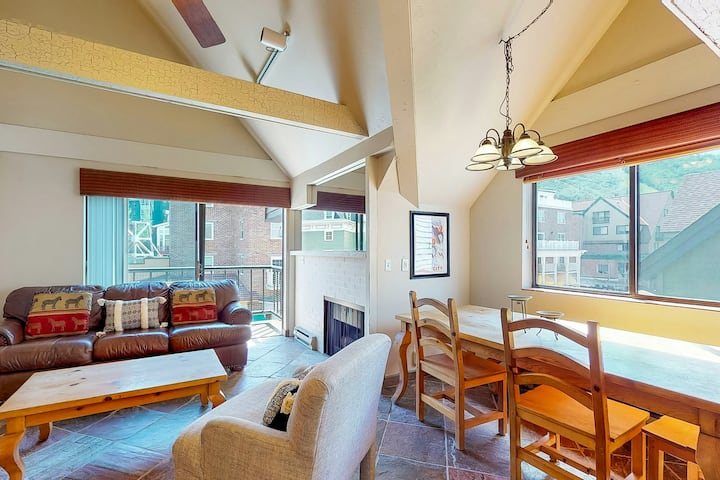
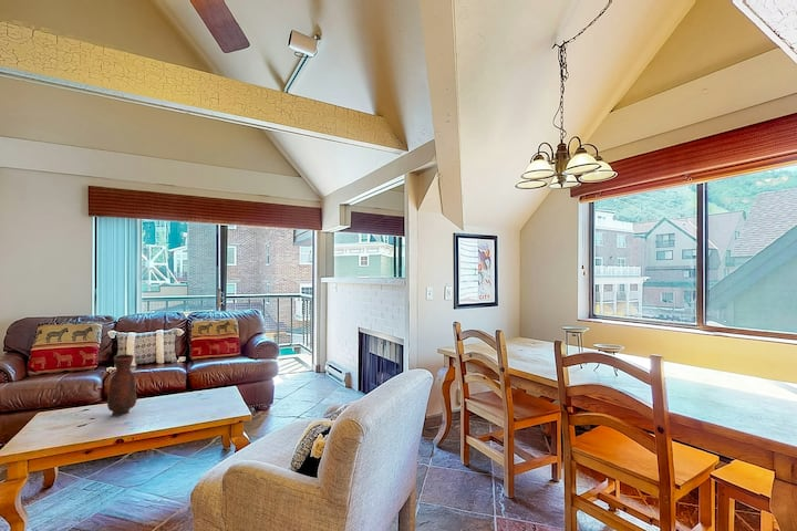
+ vase (122, 384)
